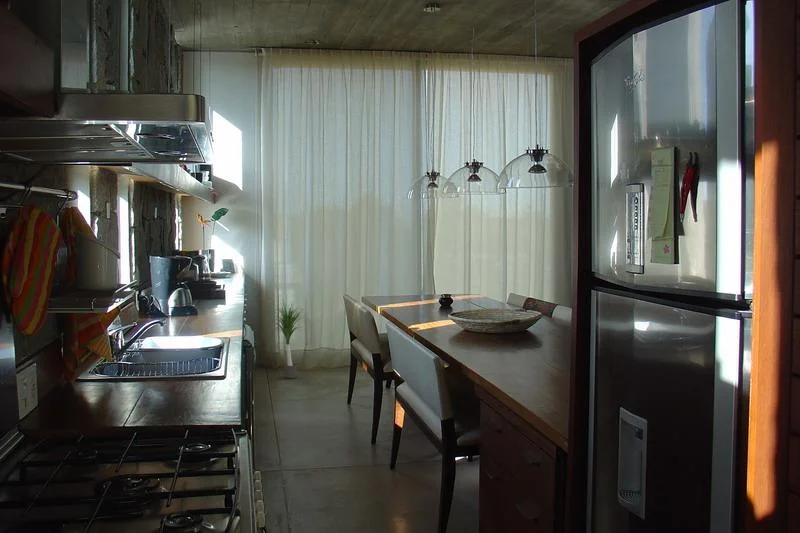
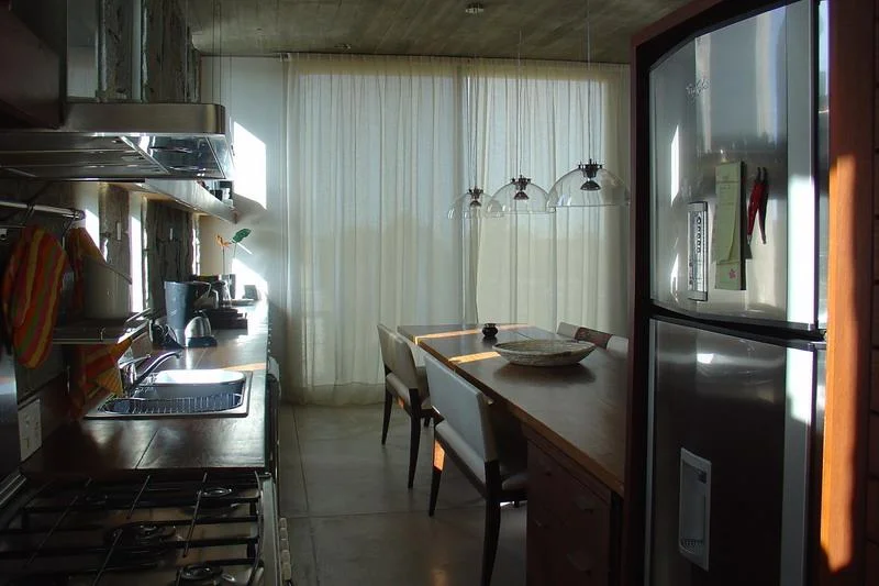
- potted plant (288, 336)
